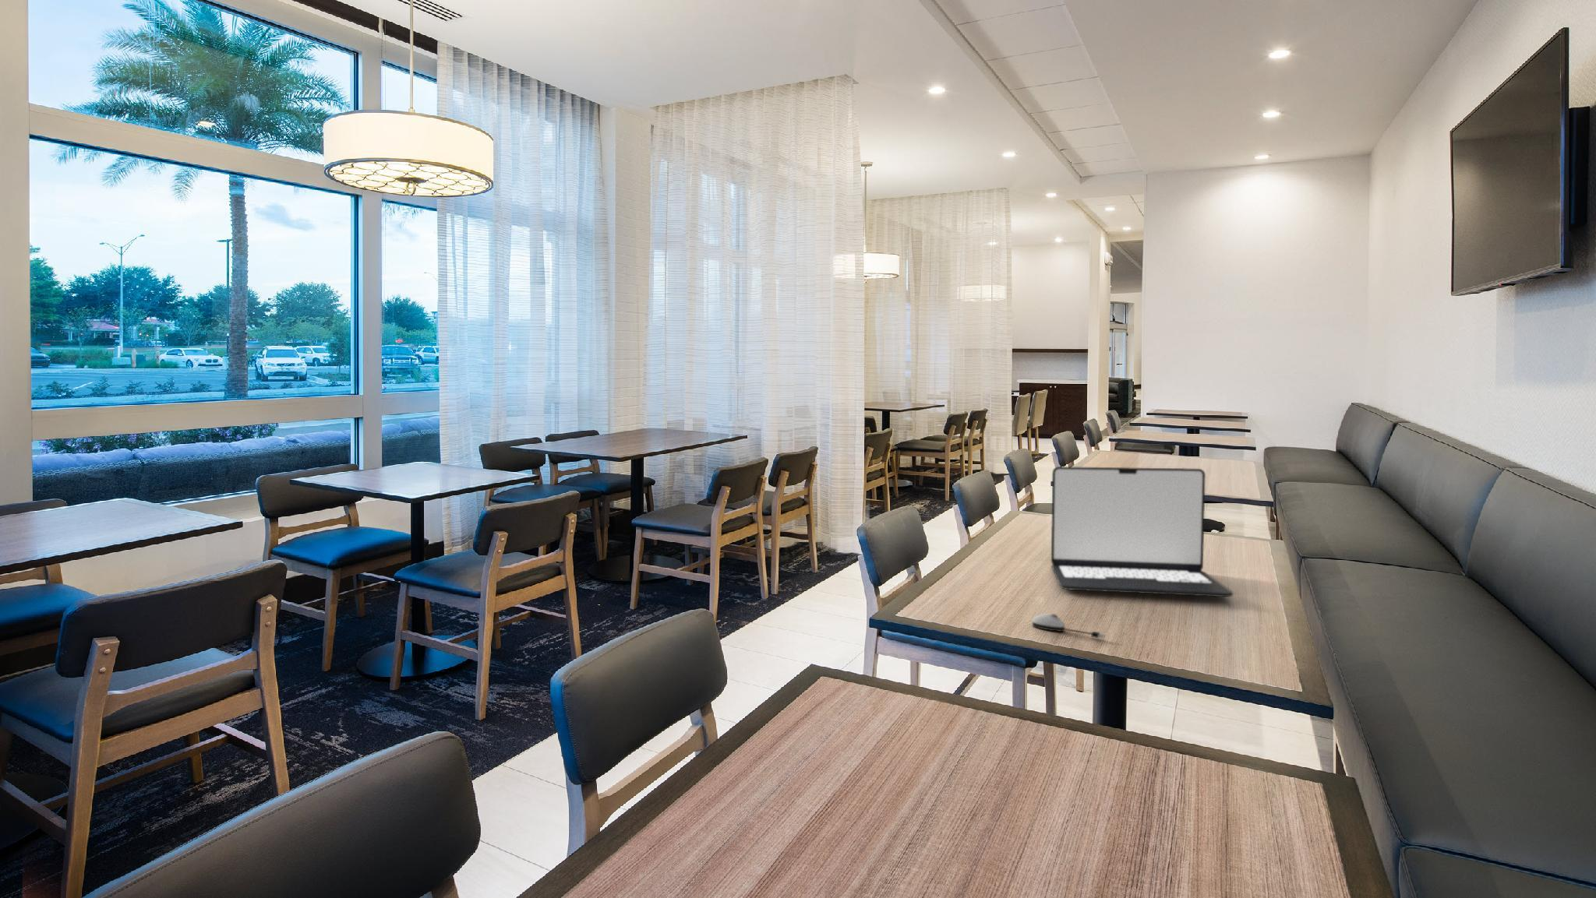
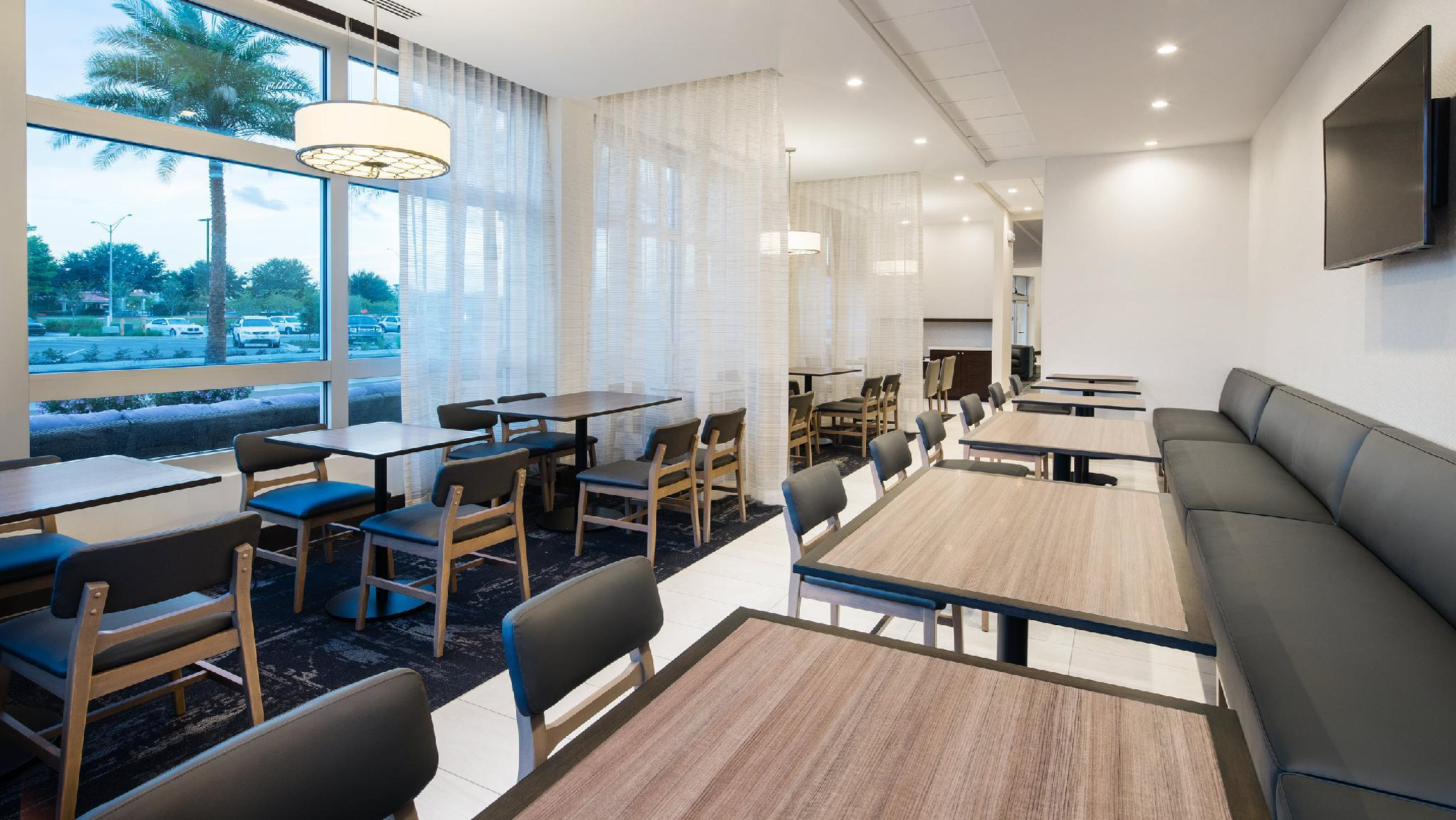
- computer mouse (1063, 624)
- laptop (1136, 527)
